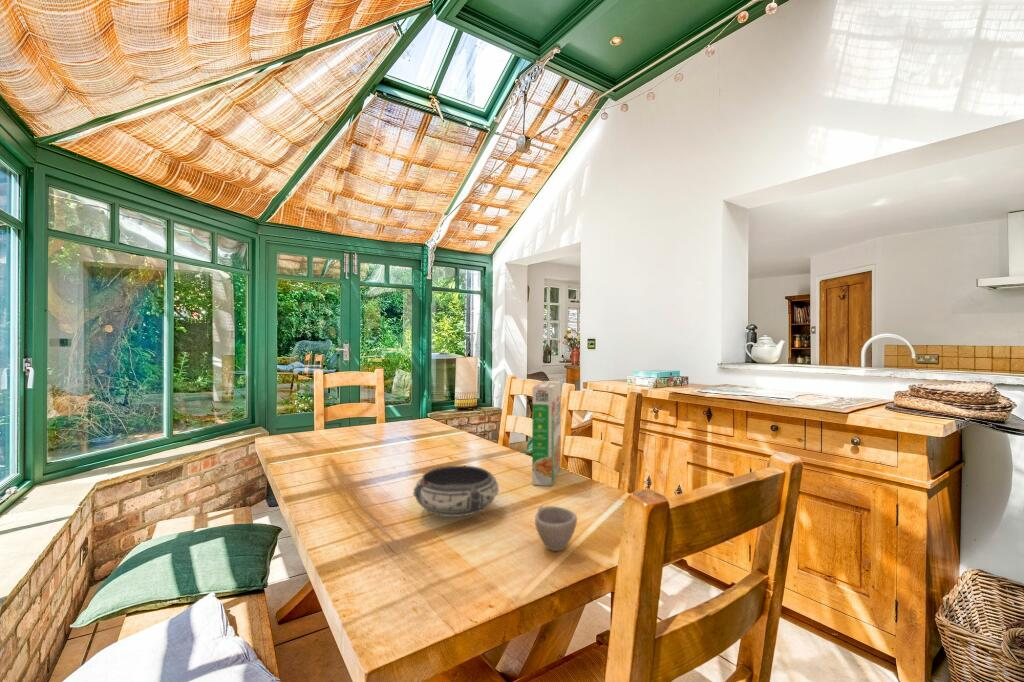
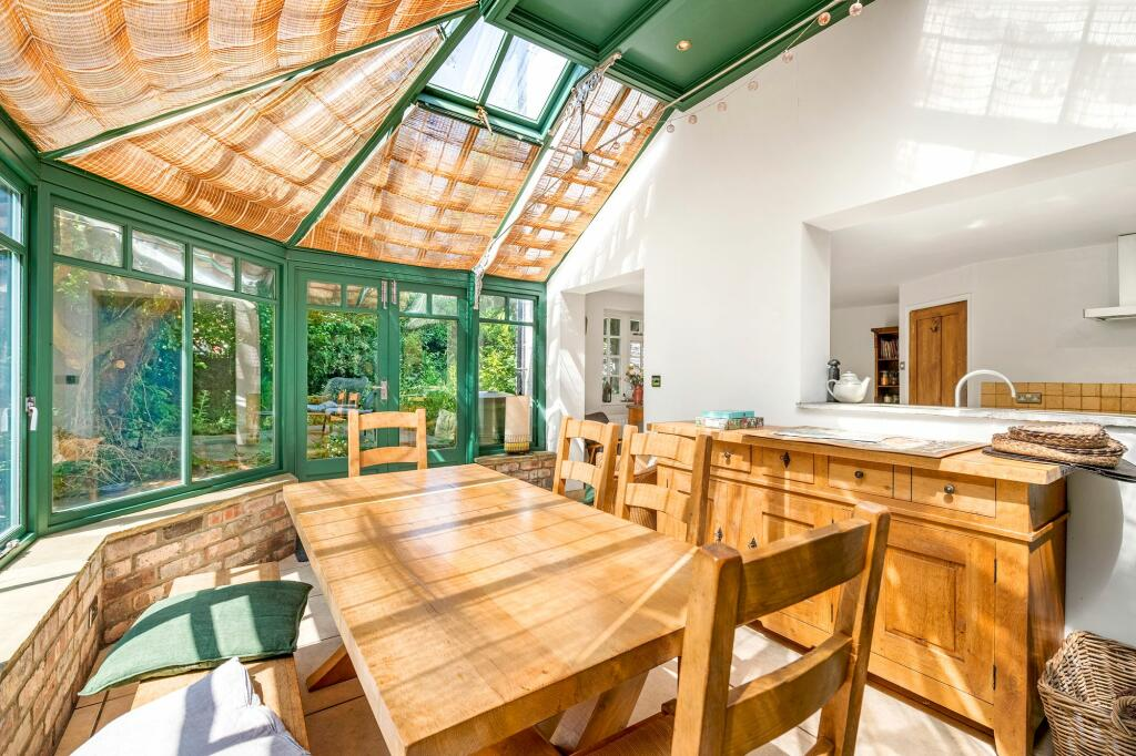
- bowl (456, 492)
- cup (551, 528)
- cereal box (547, 429)
